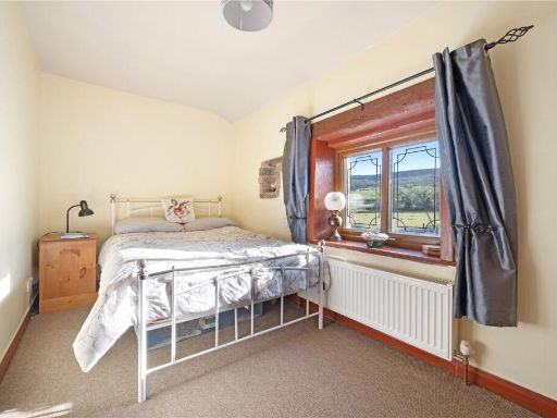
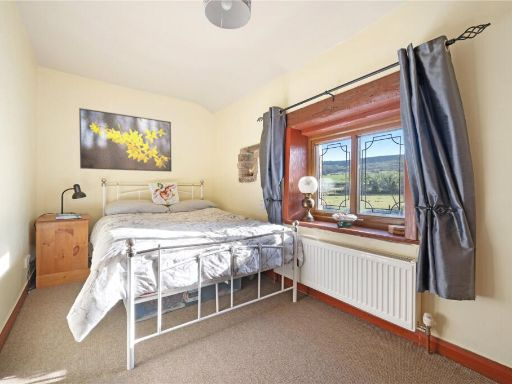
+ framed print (129, 142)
